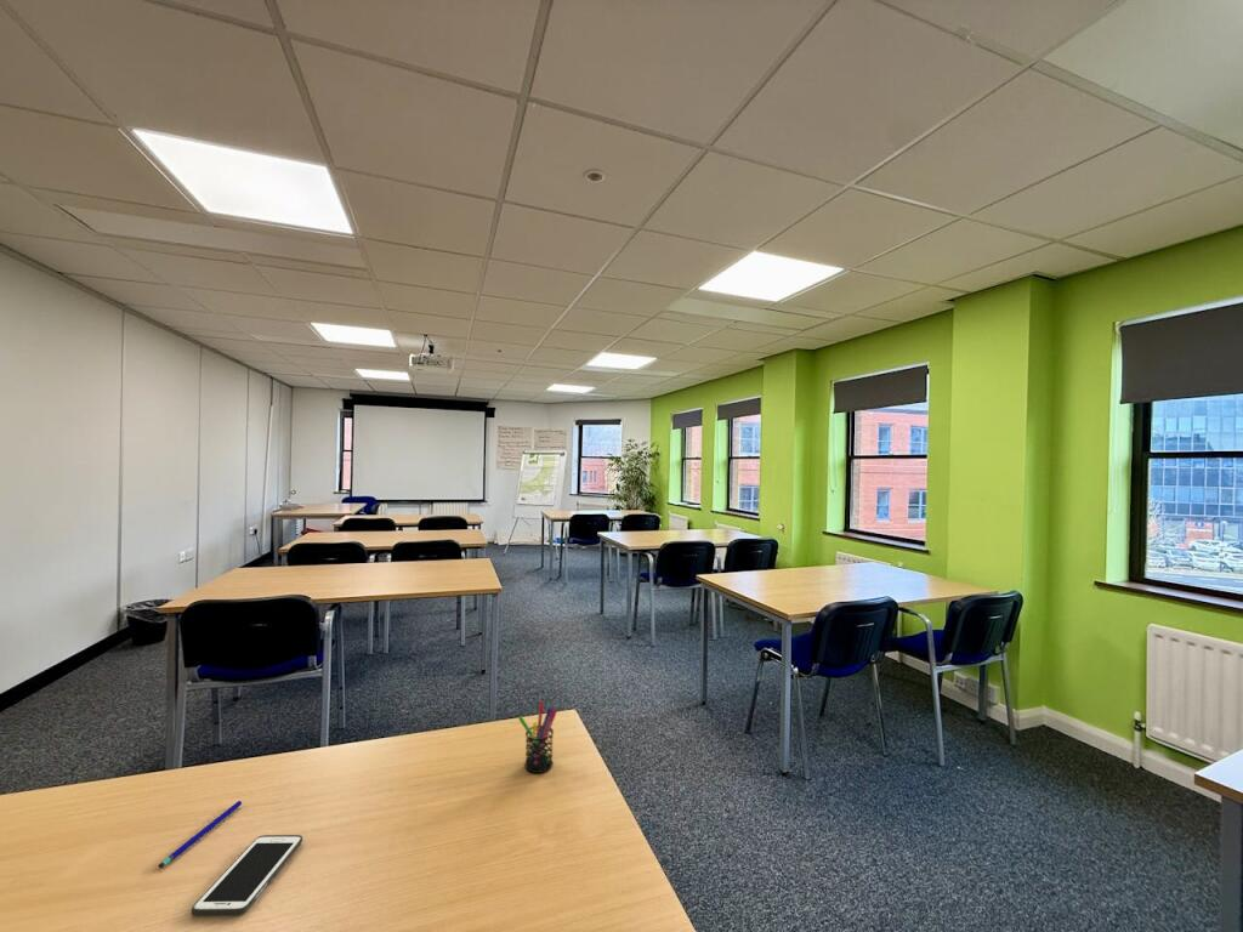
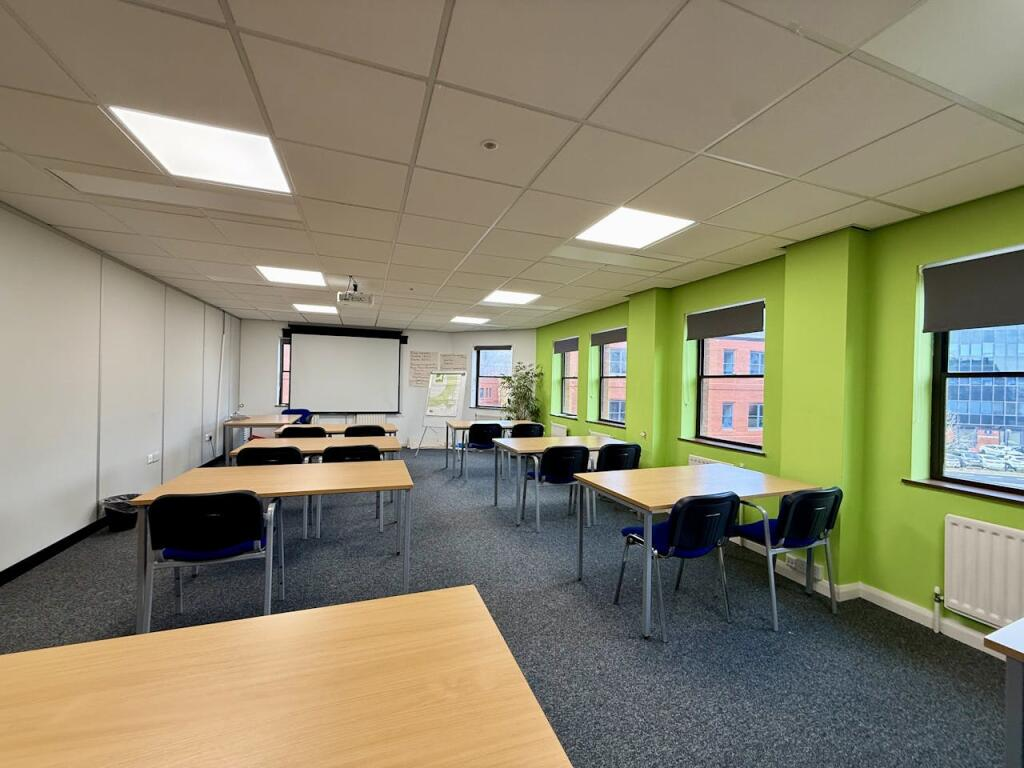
- cell phone (251, 871)
- pen holder (537, 735)
- pen (203, 831)
